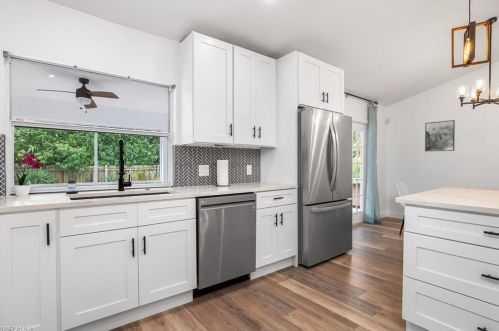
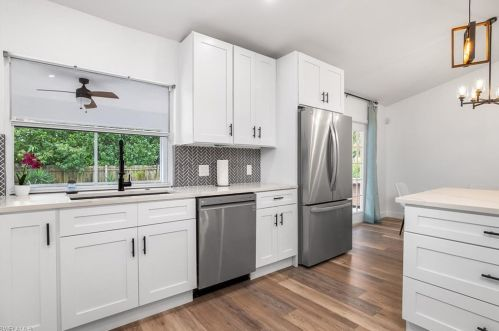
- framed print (439, 136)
